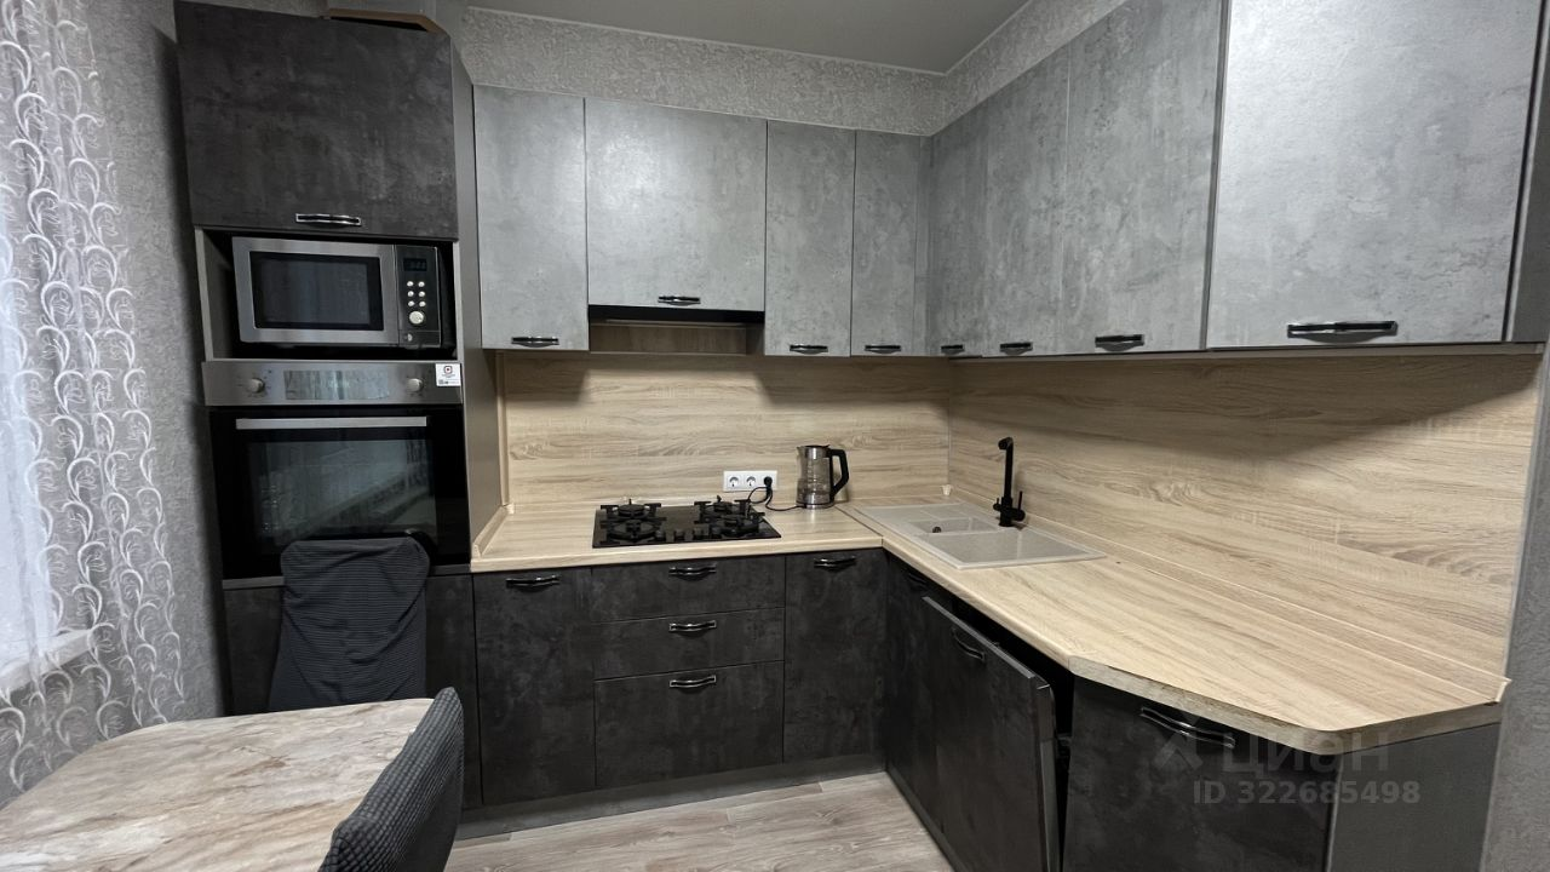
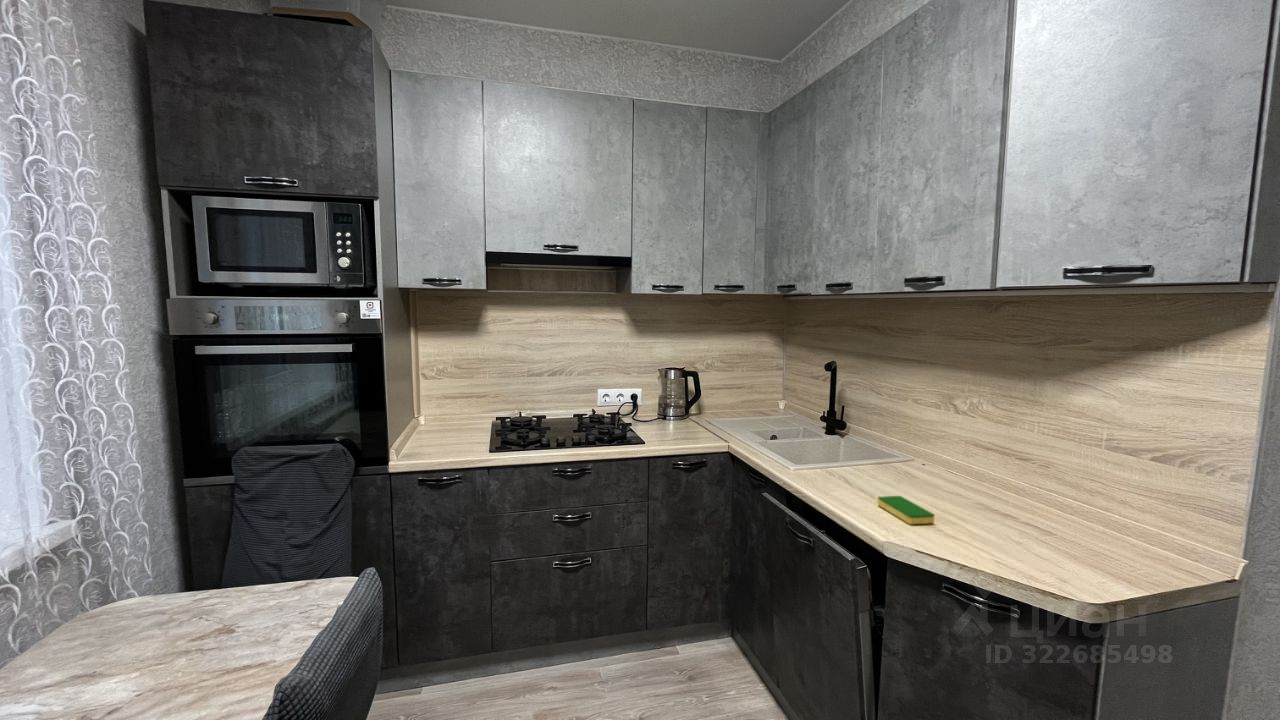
+ dish sponge (904, 509)
